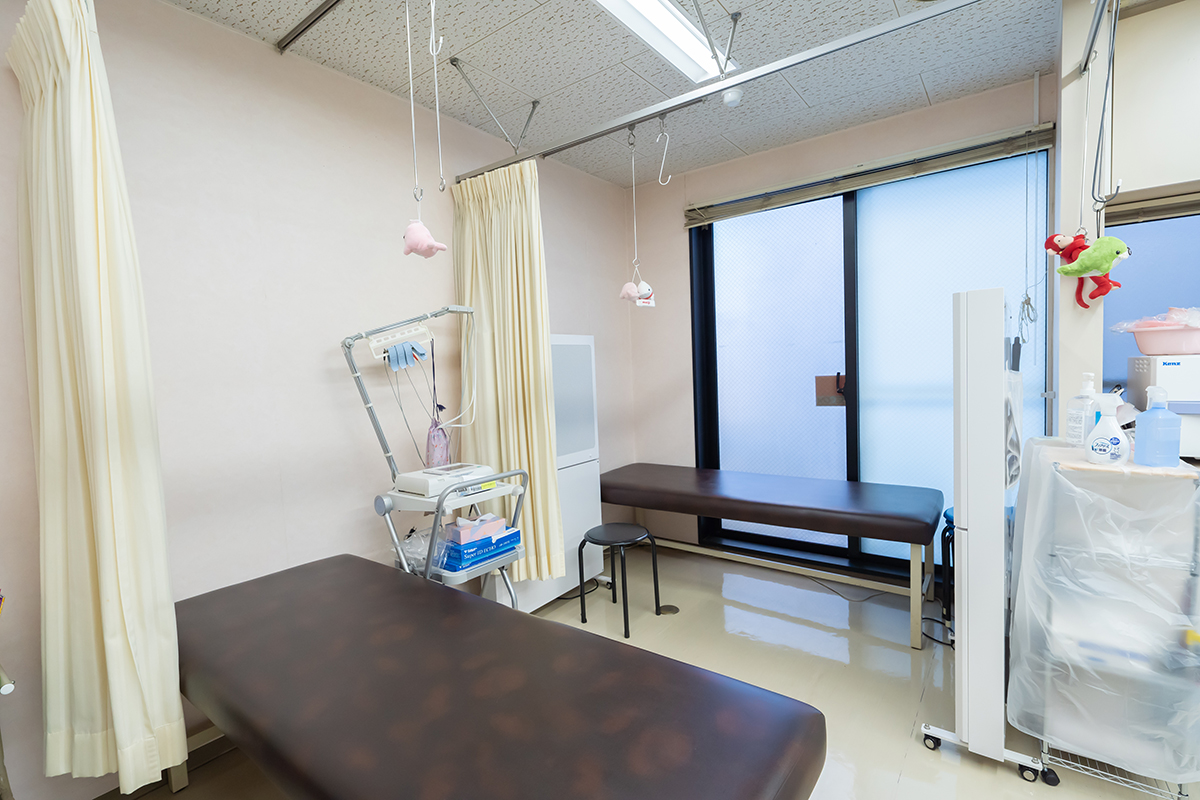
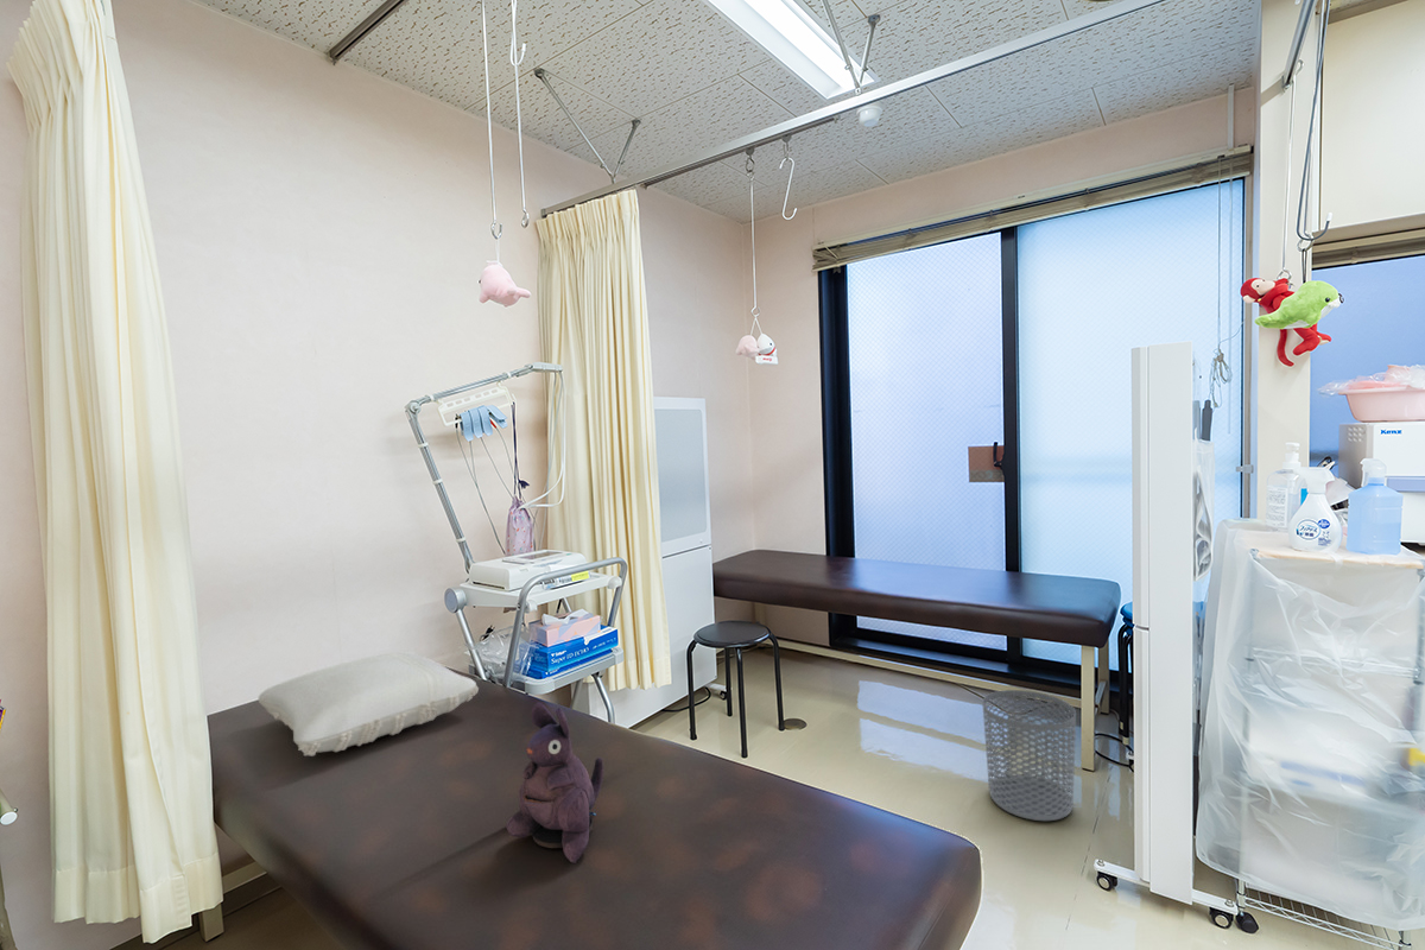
+ plush toy (565, 764)
+ pillow (367, 696)
+ waste bin (1028, 753)
